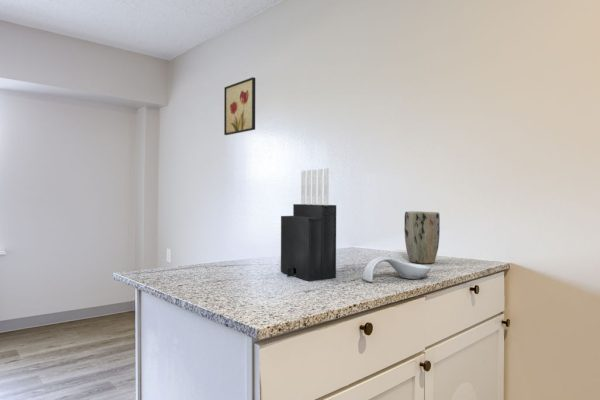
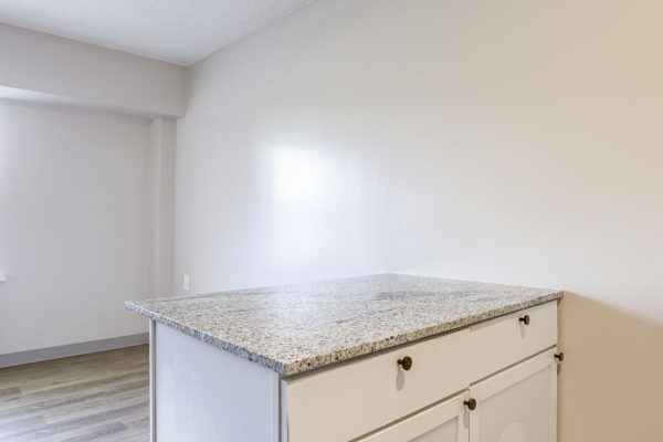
- wall art (240, 107)
- knife block (304, 222)
- plant pot (421, 236)
- spoon rest (397, 267)
